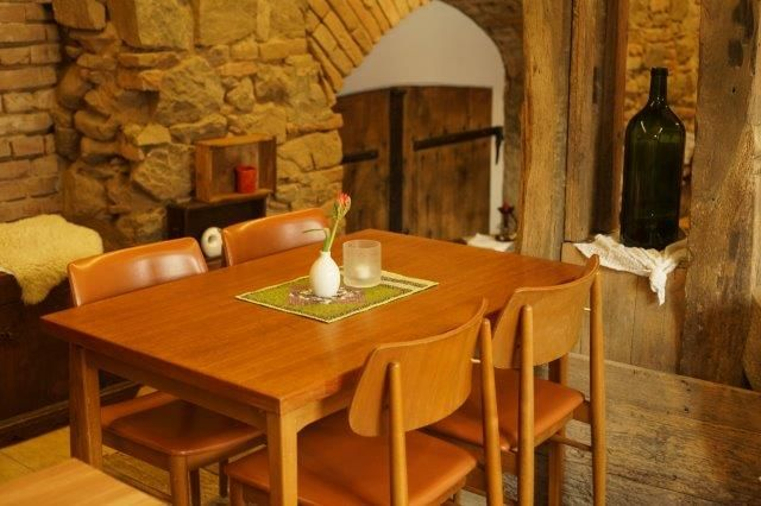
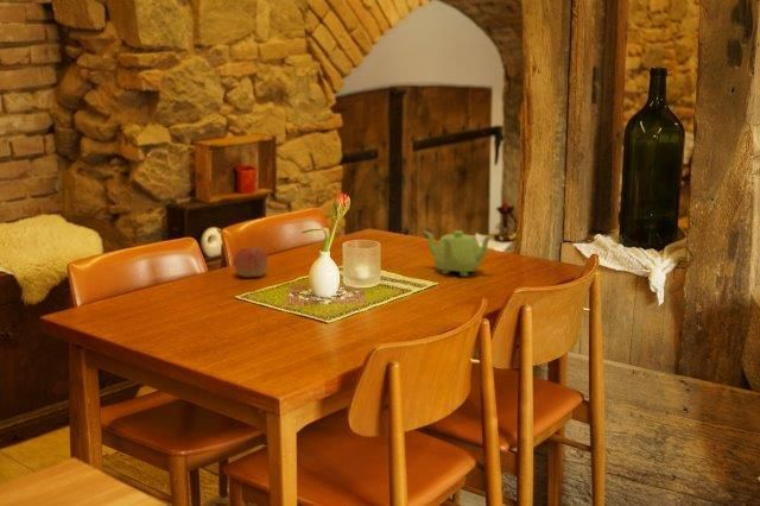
+ teapot (456, 252)
+ apple (251, 260)
